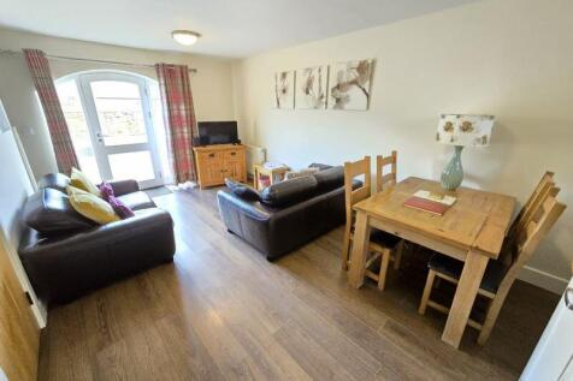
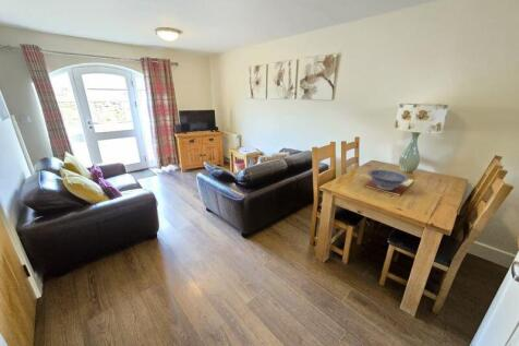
+ decorative bowl (386, 181)
